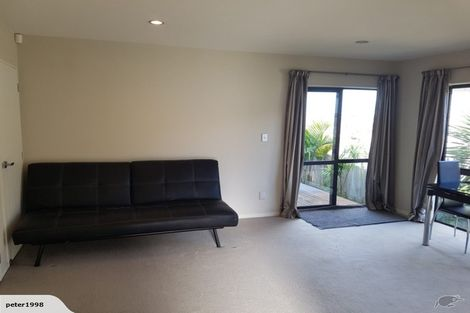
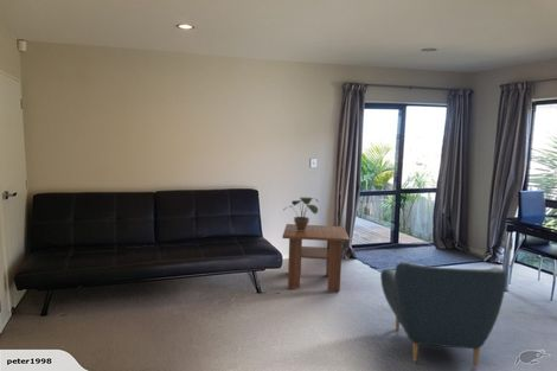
+ coffee table (314, 256)
+ potted plant (301, 215)
+ armchair (435, 300)
